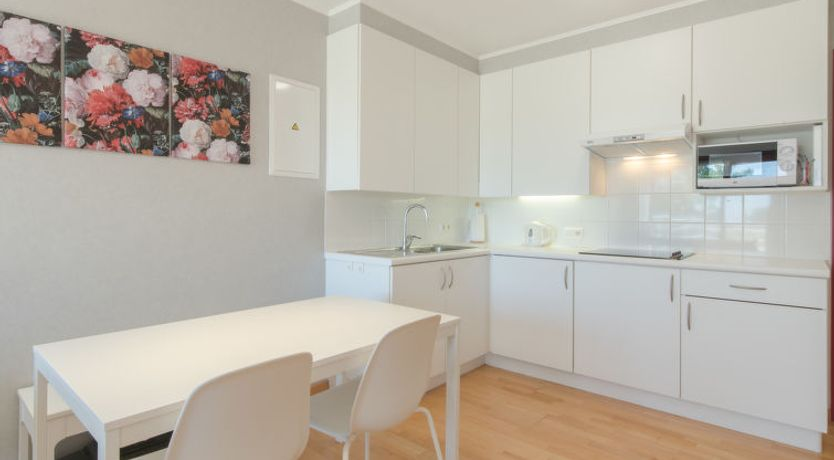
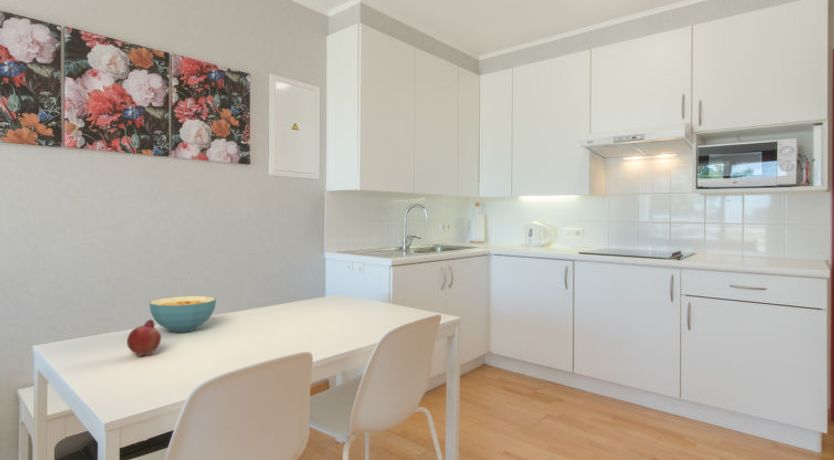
+ fruit (144, 337)
+ cereal bowl (183, 315)
